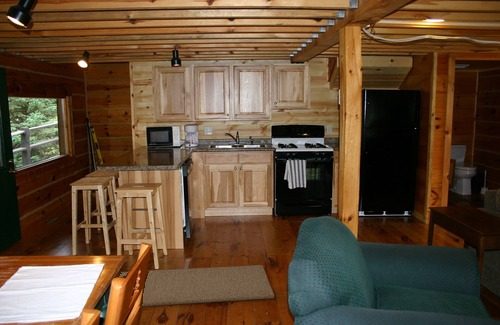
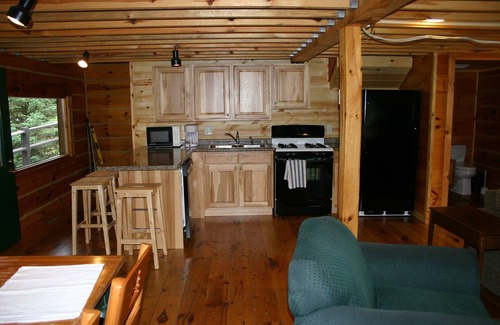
- rug (176, 285)
